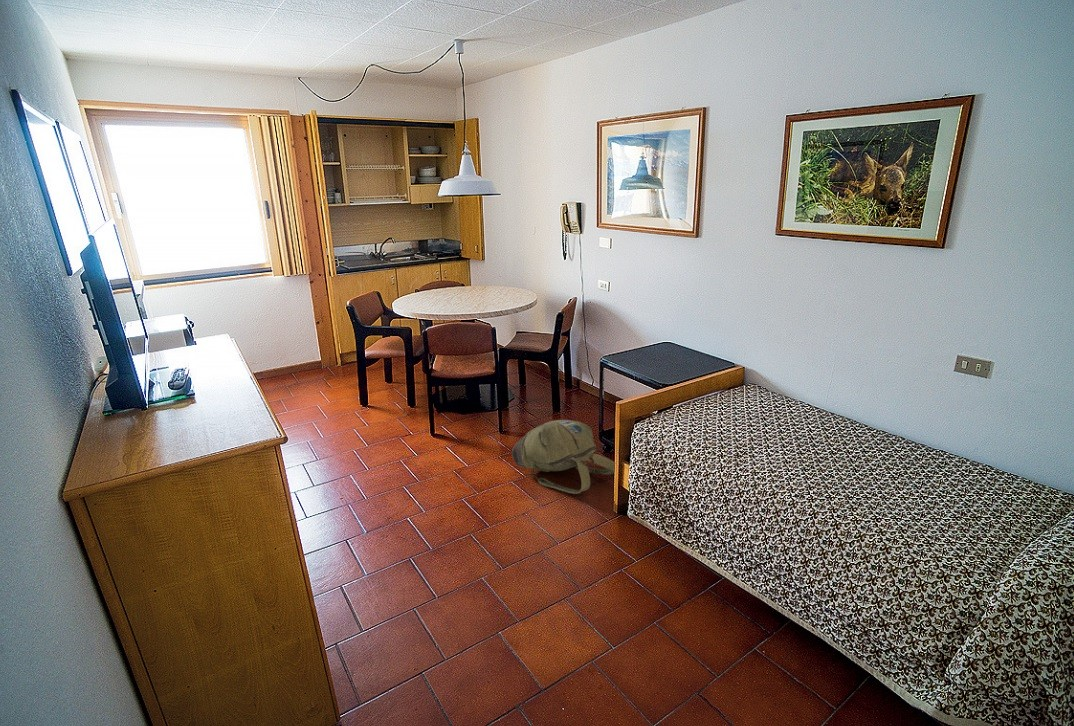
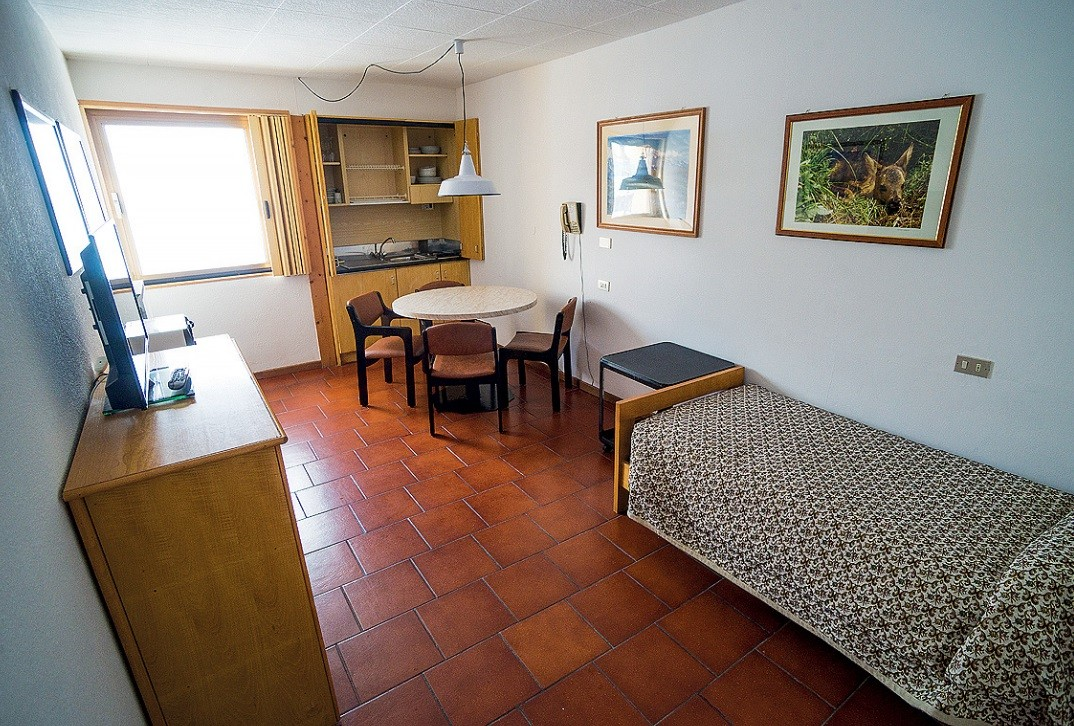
- backpack (563, 451)
